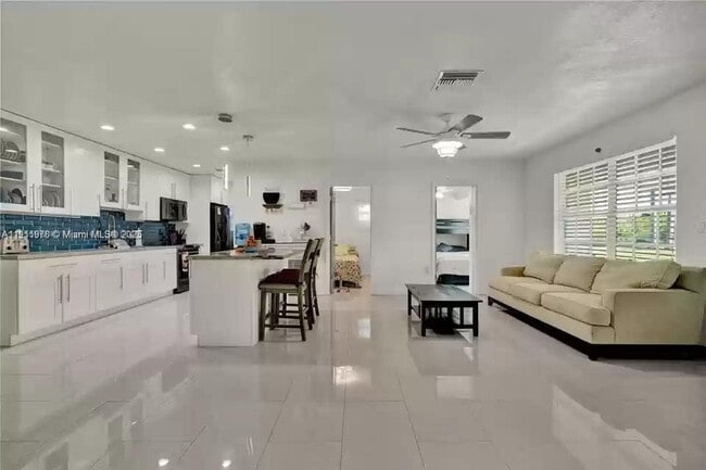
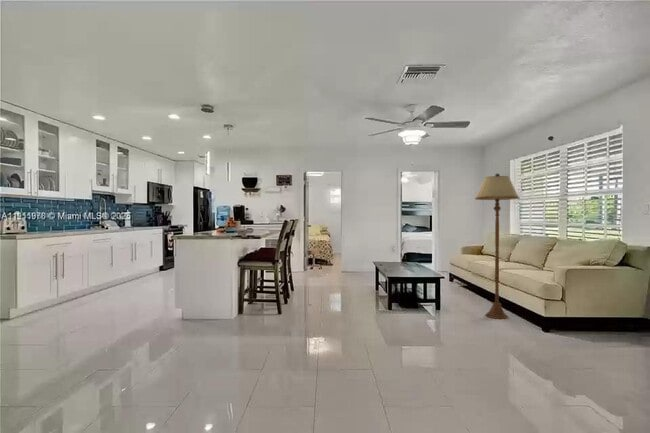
+ floor lamp (496, 244)
